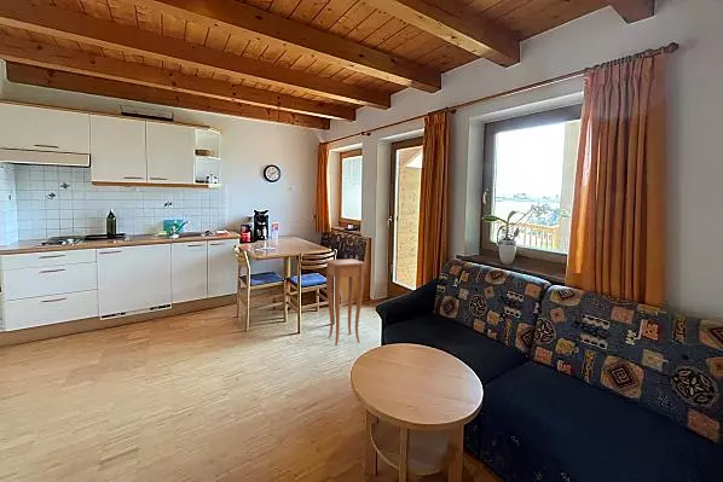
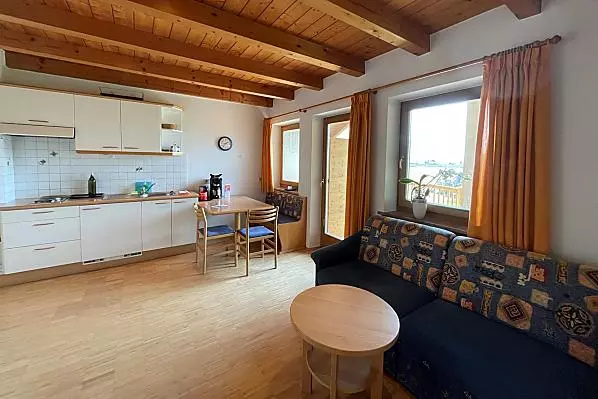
- side table (348, 301)
